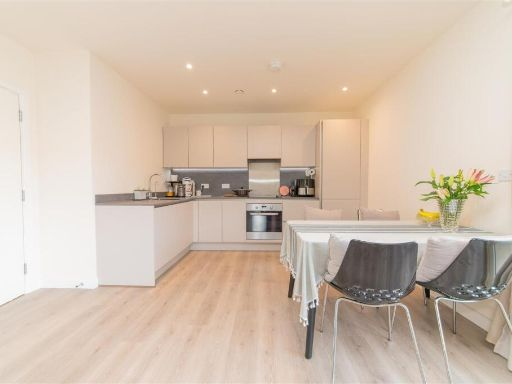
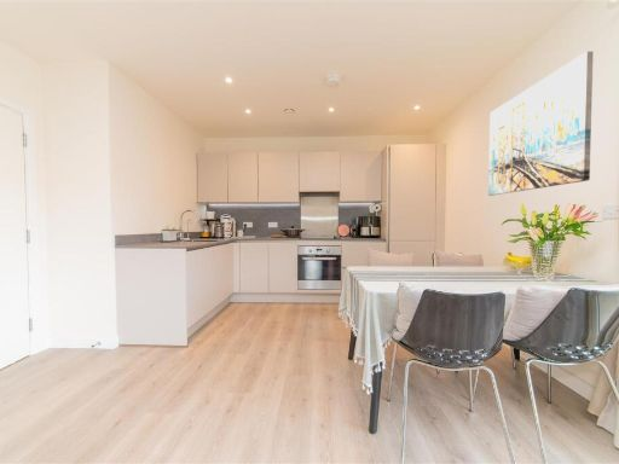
+ wall art (528, 139)
